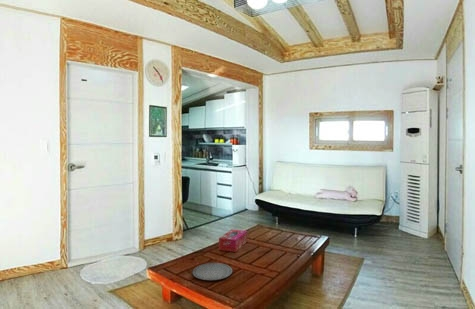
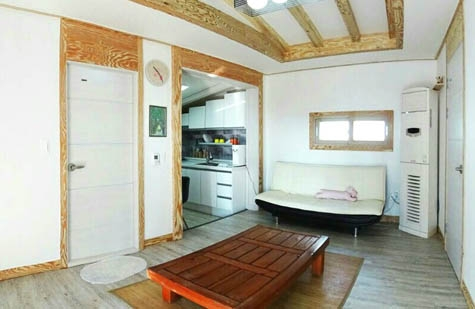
- tissue box (233, 239)
- plate (212, 271)
